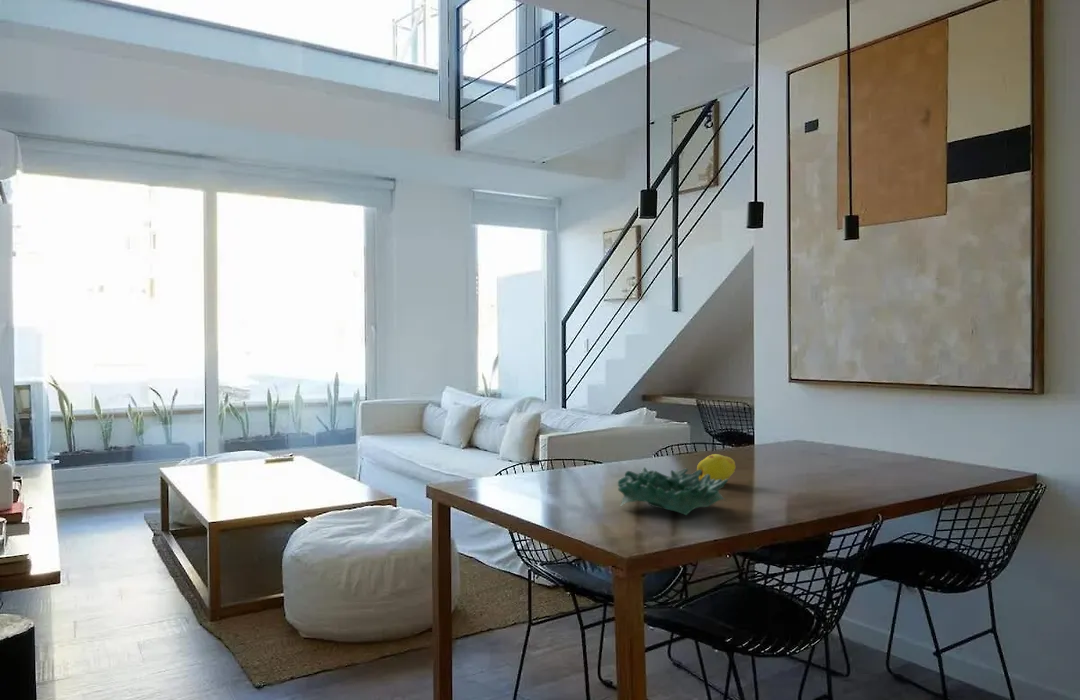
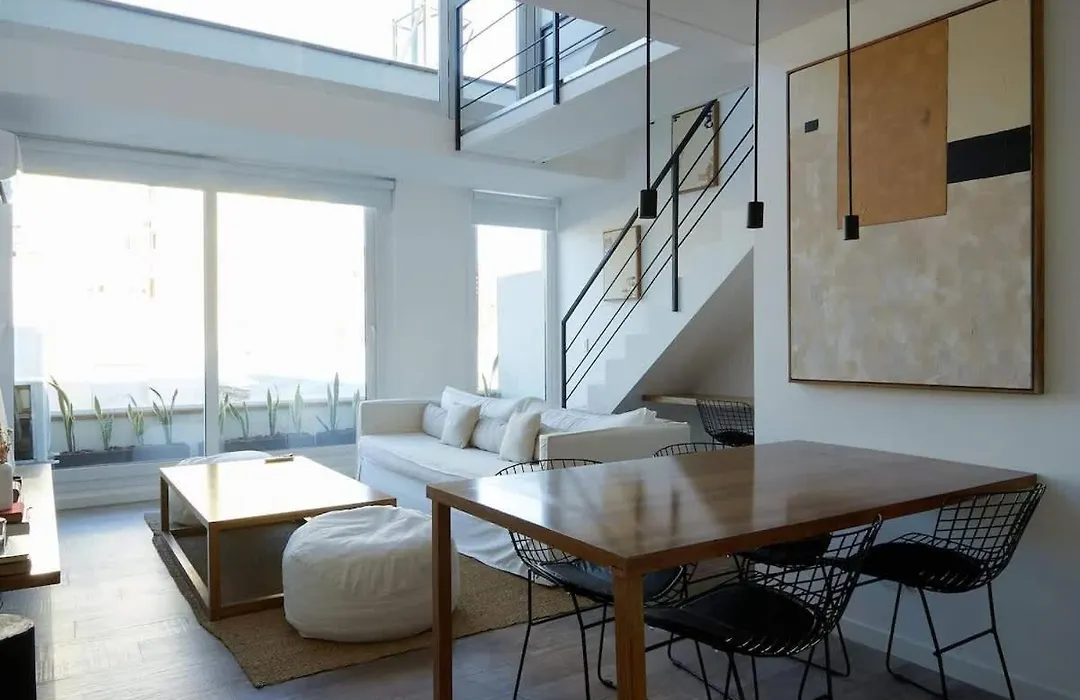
- decorative bowl (673, 490)
- fruit (717, 468)
